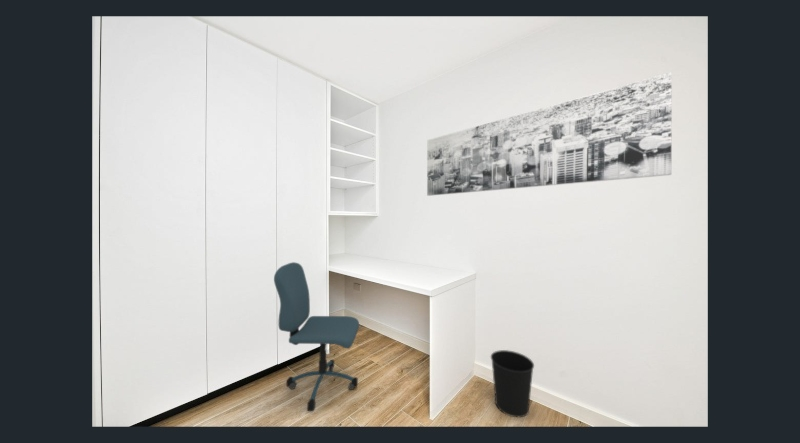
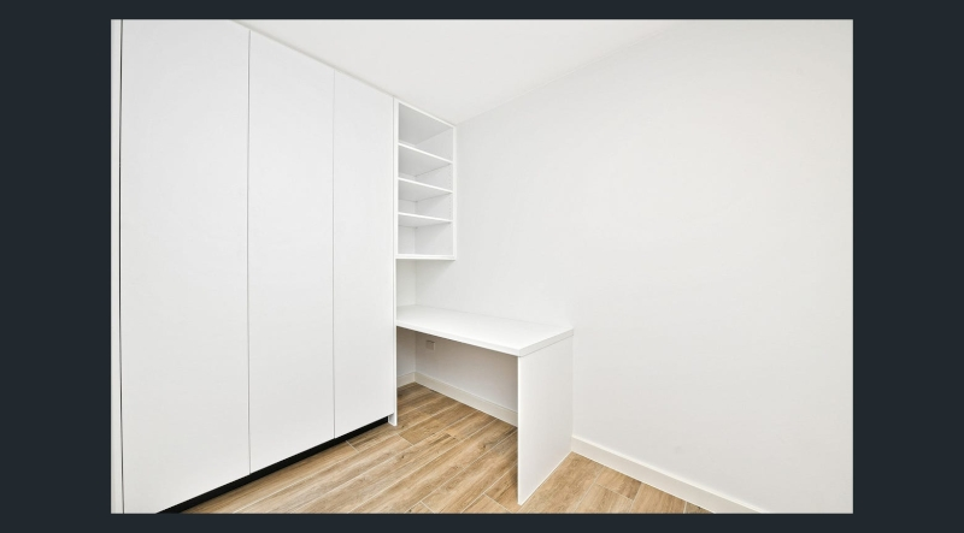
- wastebasket (511, 383)
- wall art (514, 152)
- office chair (320, 325)
